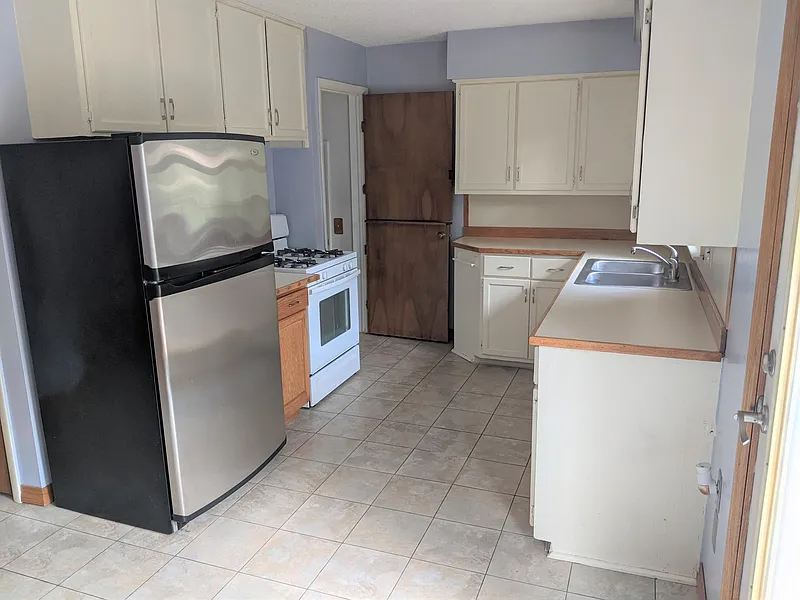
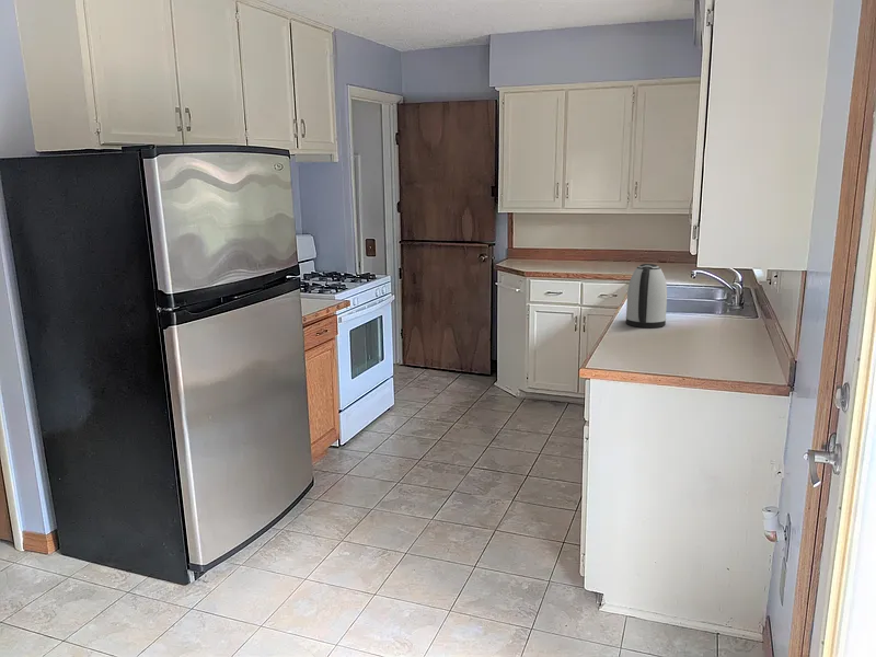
+ kettle (645, 295)
